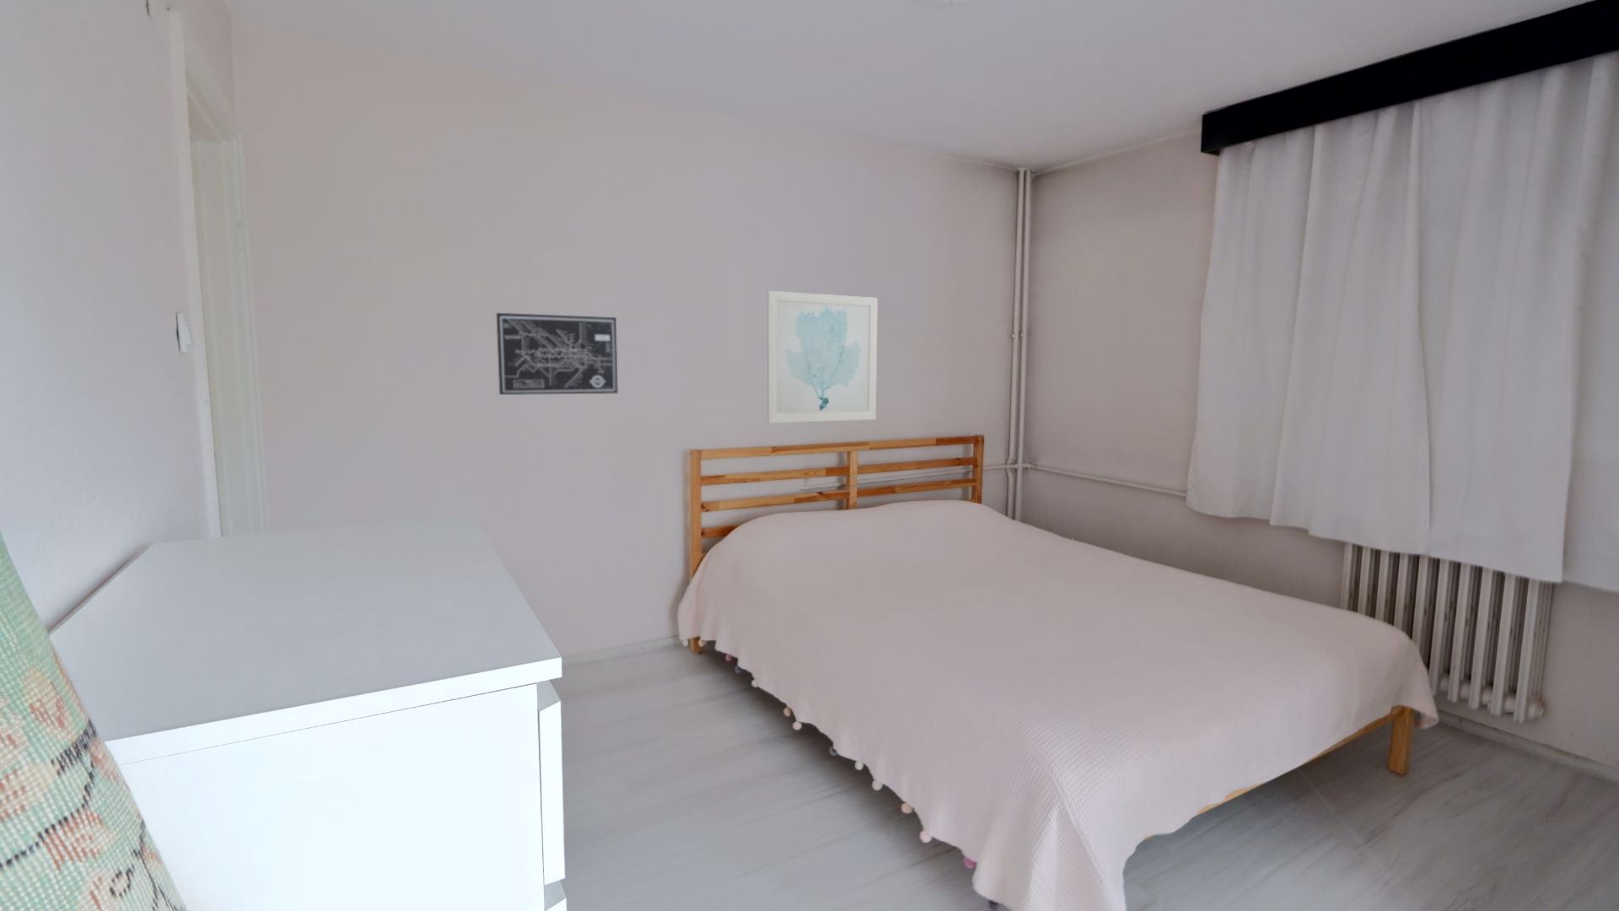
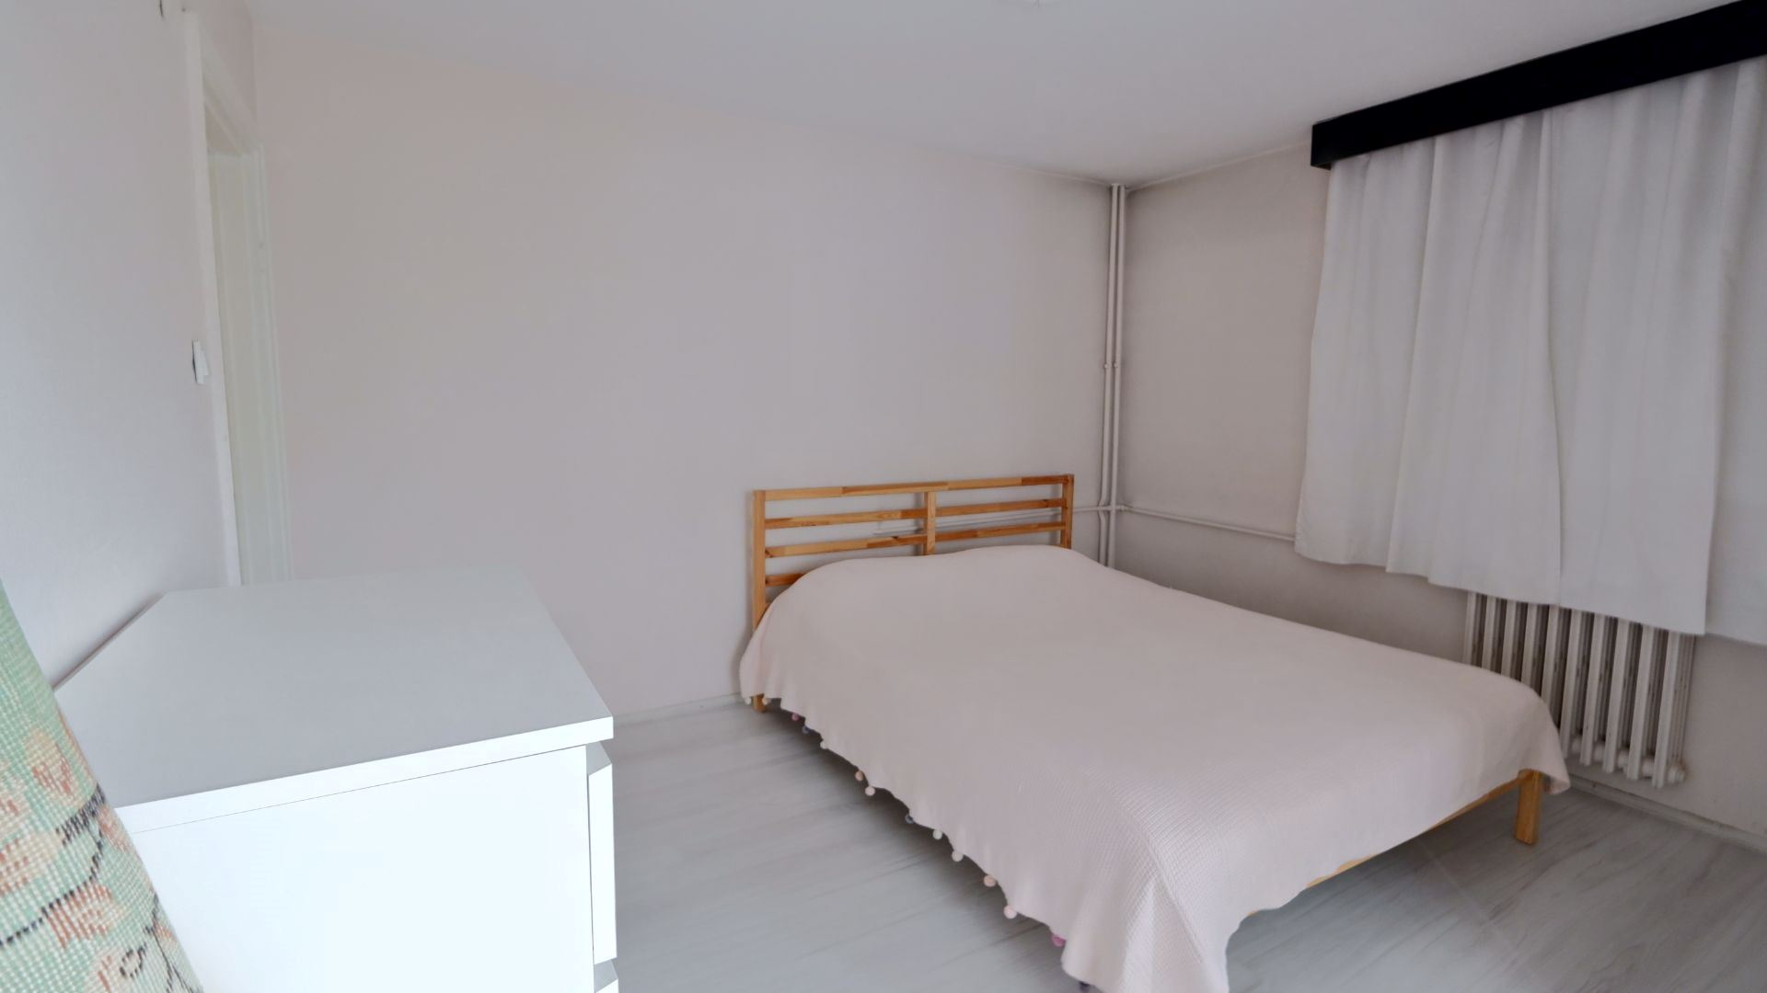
- wall art (559, 354)
- wall art (824, 358)
